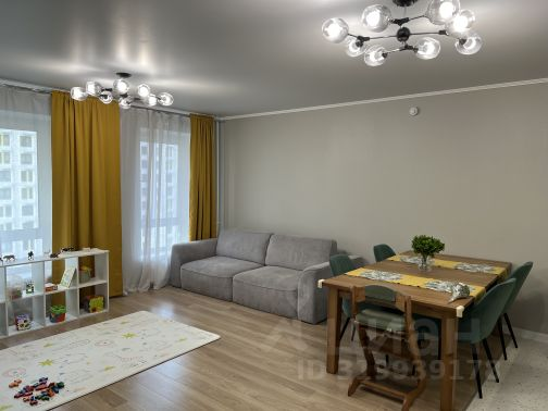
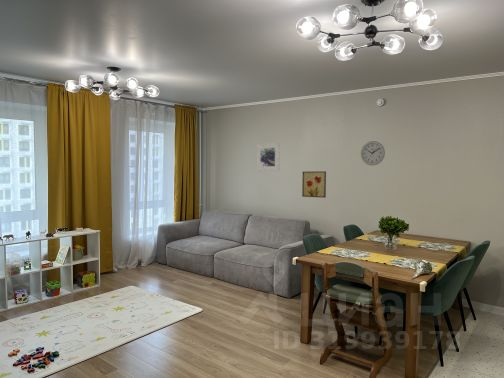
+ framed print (267, 157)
+ wall clock (372, 153)
+ wall art (314, 184)
